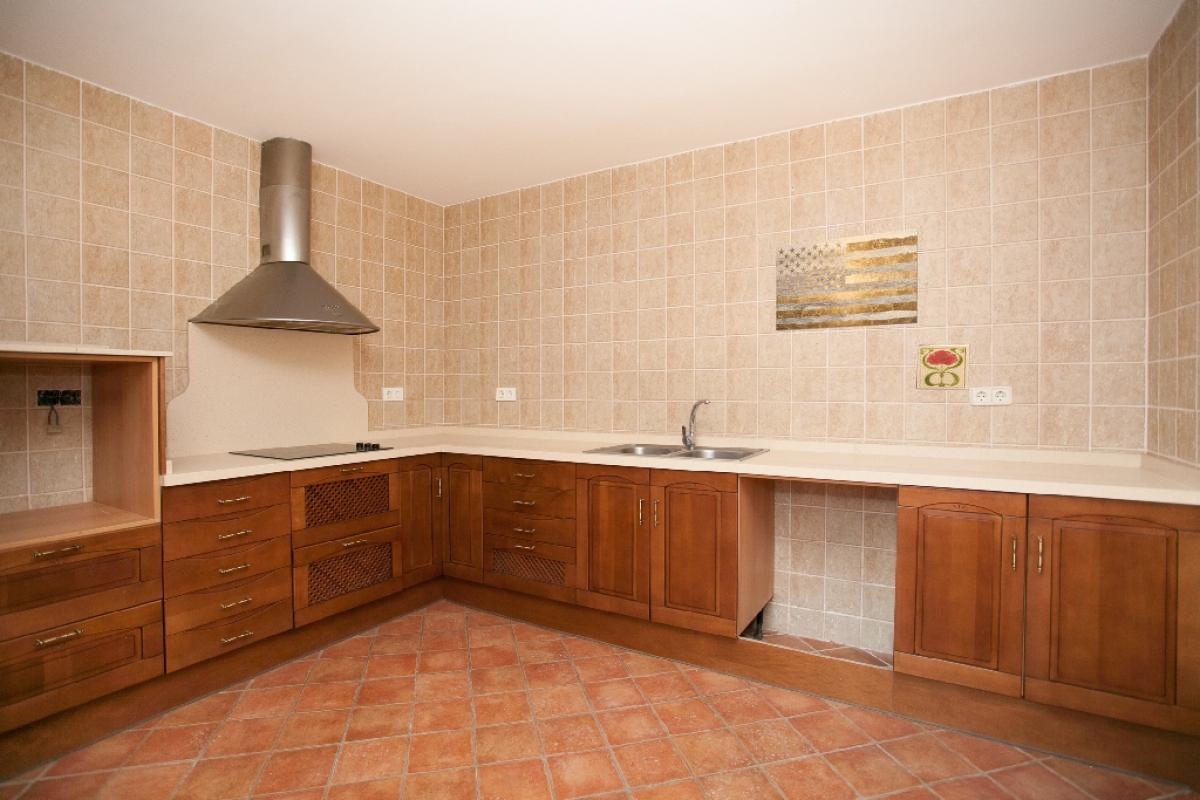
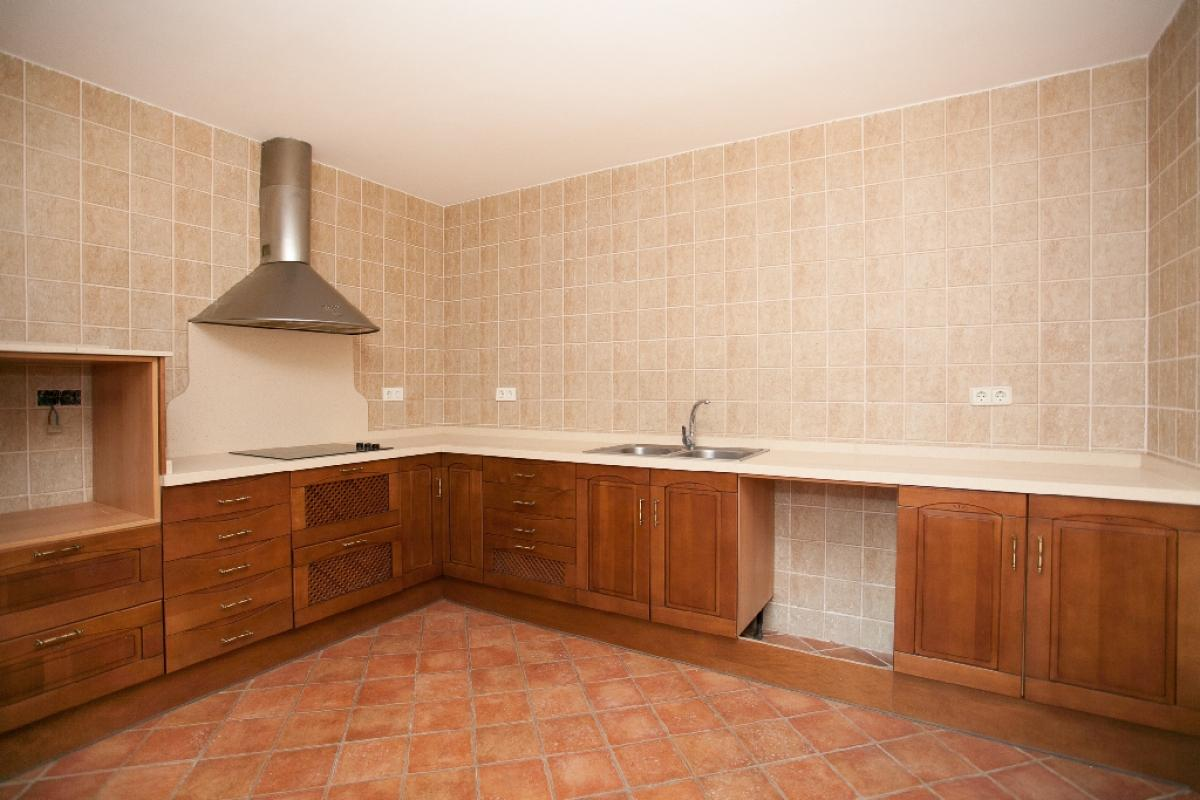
- wall art (843, 282)
- decorative tile (942, 366)
